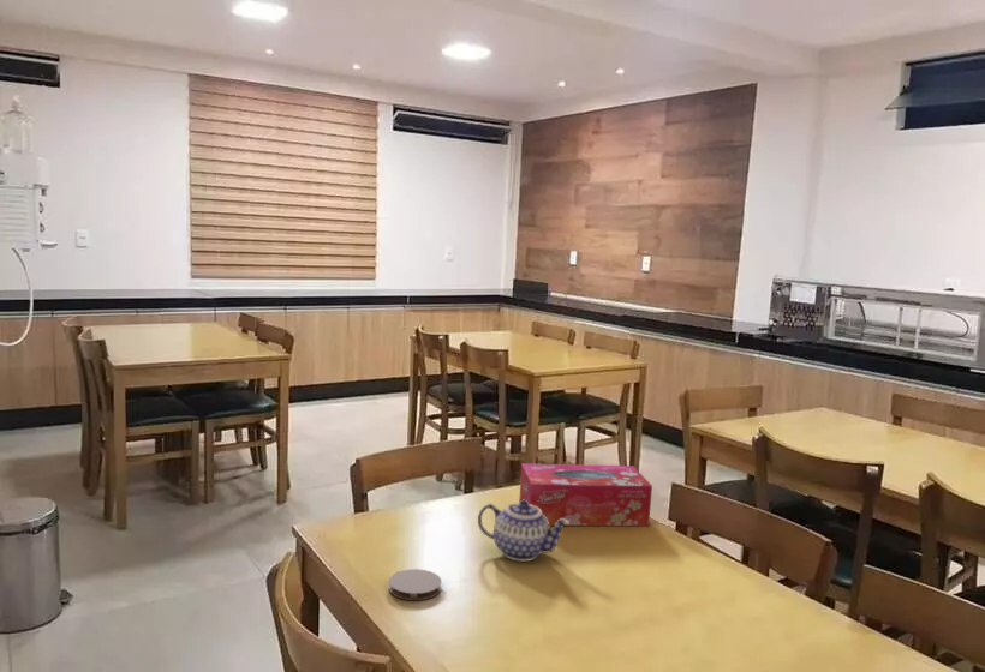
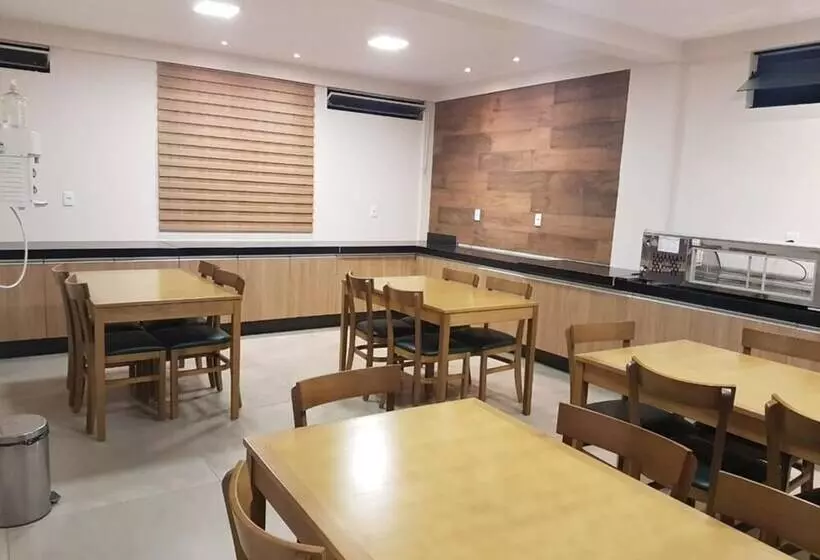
- teapot (521, 527)
- coaster (414, 583)
- tissue box (583, 493)
